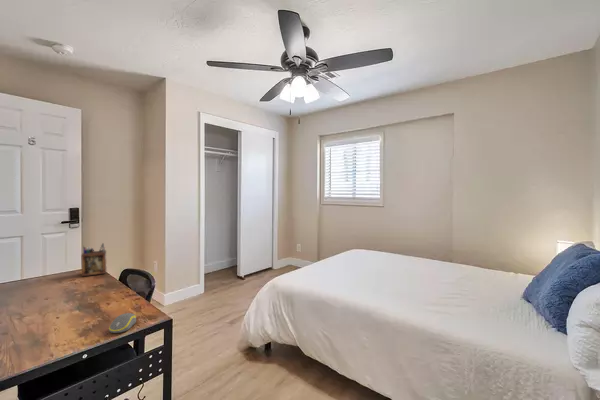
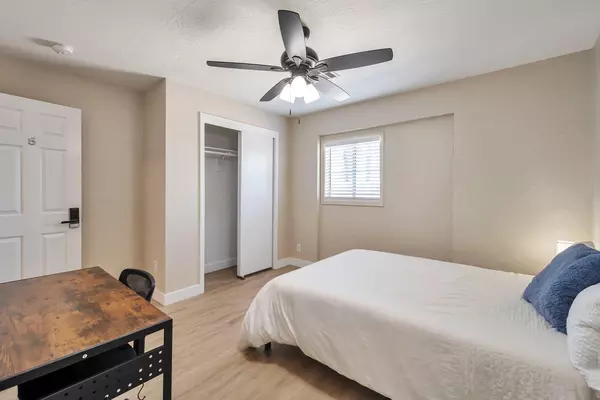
- computer mouse (123, 321)
- desk organizer (94, 258)
